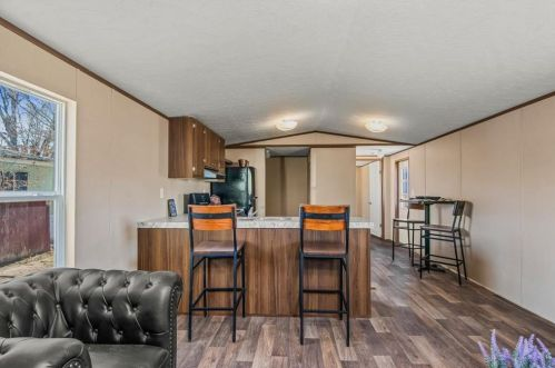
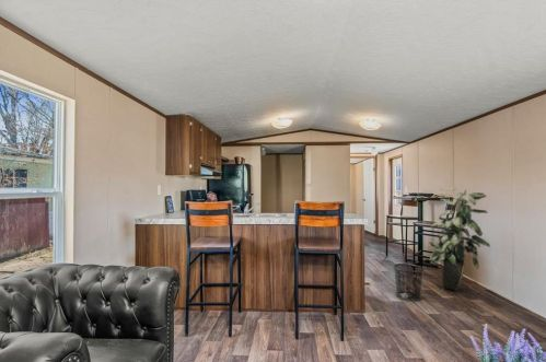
+ waste bin (408, 281)
+ indoor plant (455, 237)
